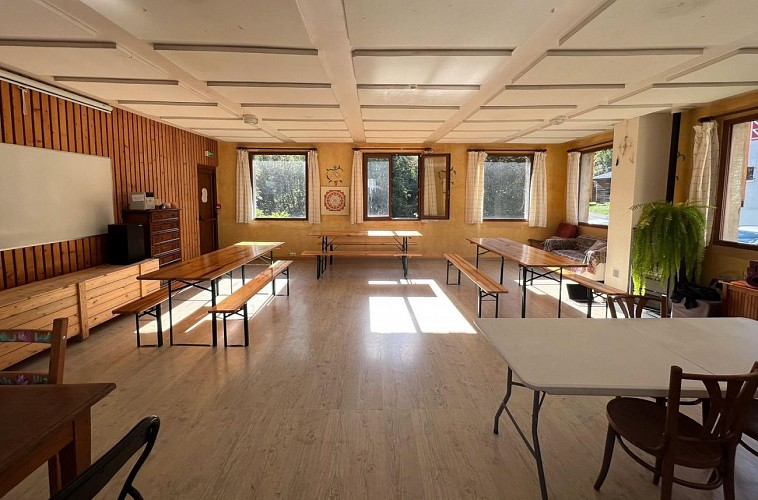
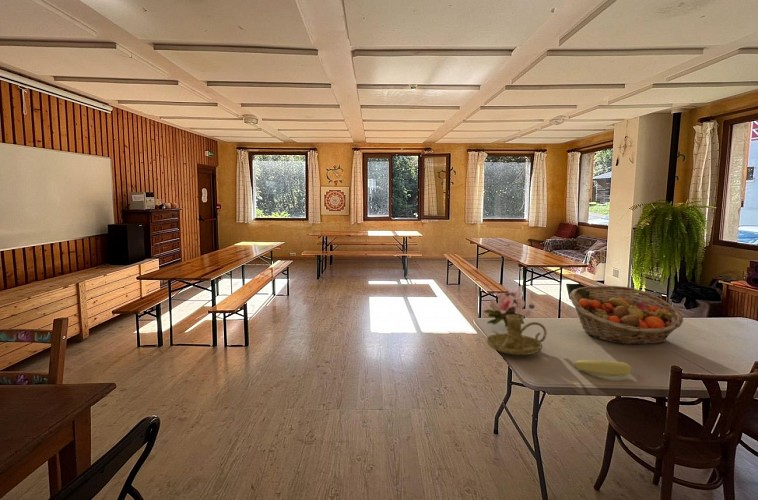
+ candle holder (519, 333)
+ fruit basket (623, 313)
+ flower (510, 308)
+ banana (607, 365)
